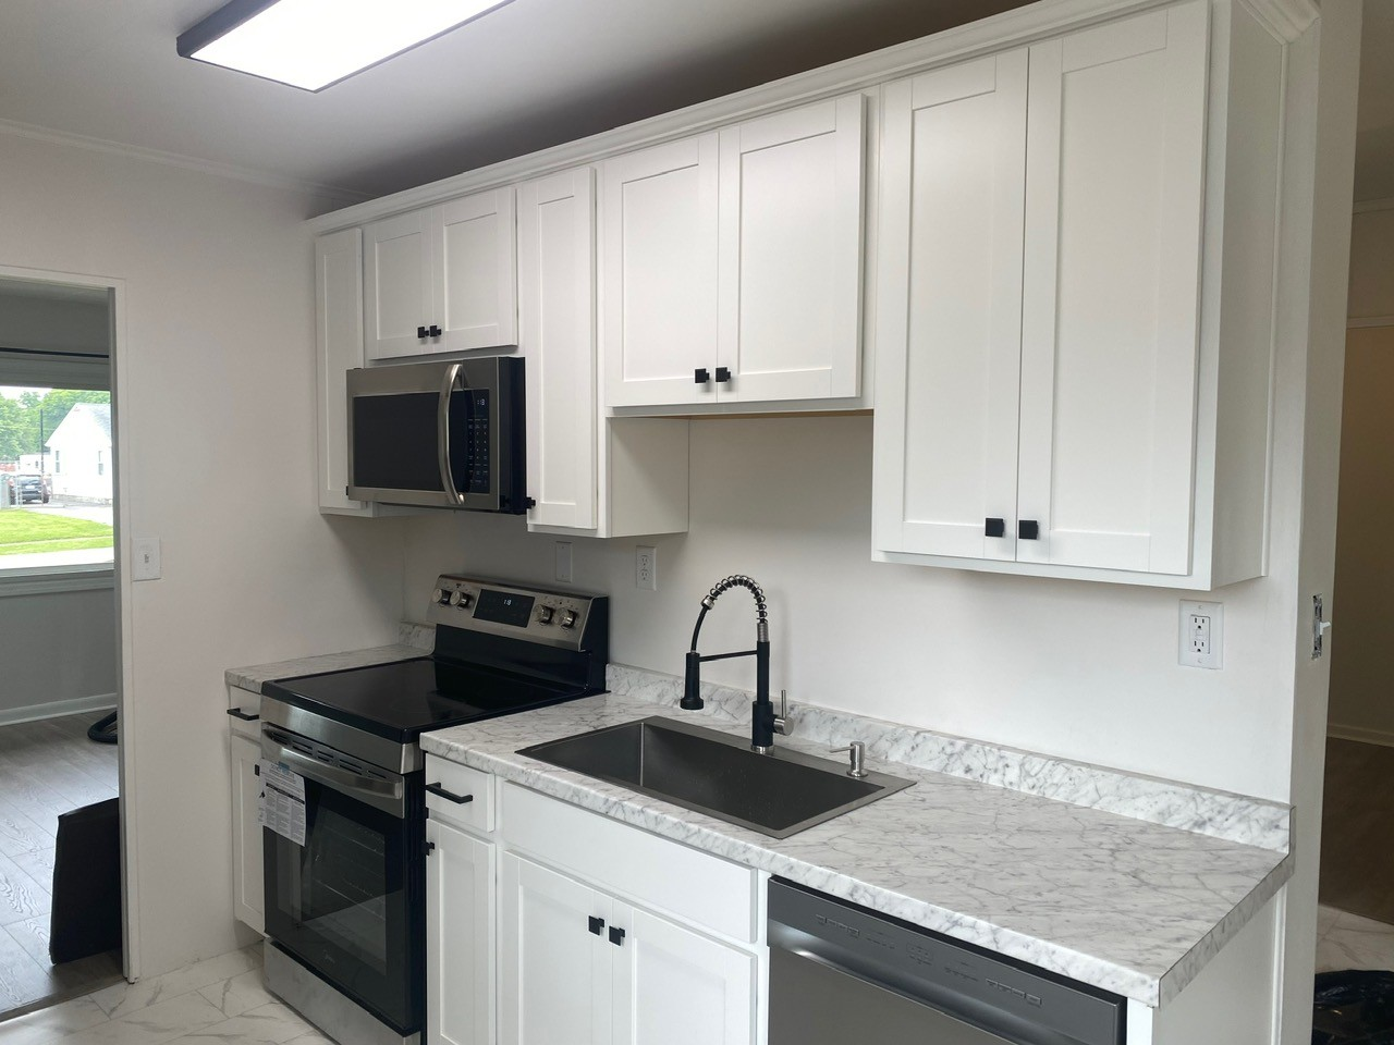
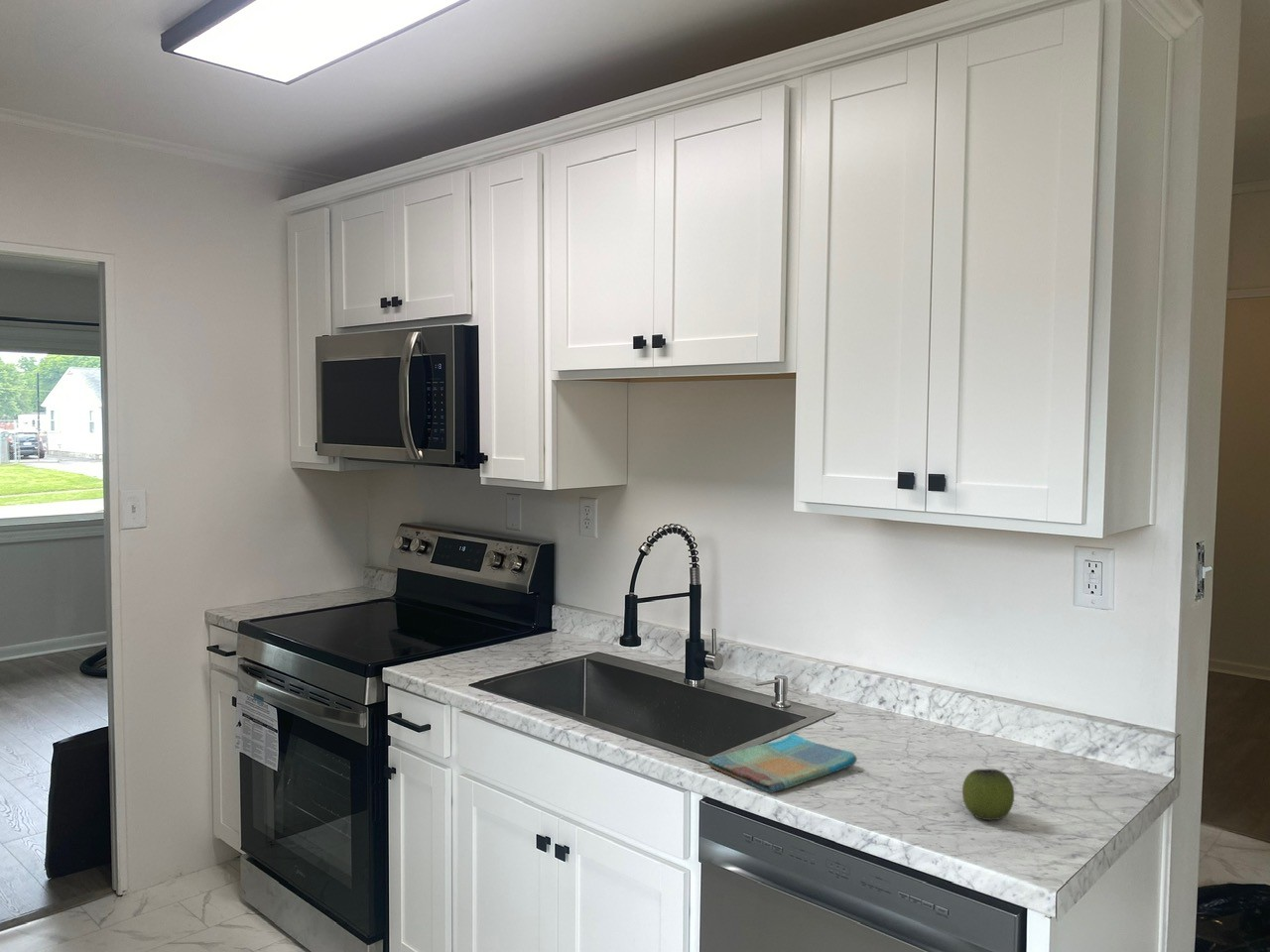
+ dish towel (783, 760)
+ apple (988, 792)
